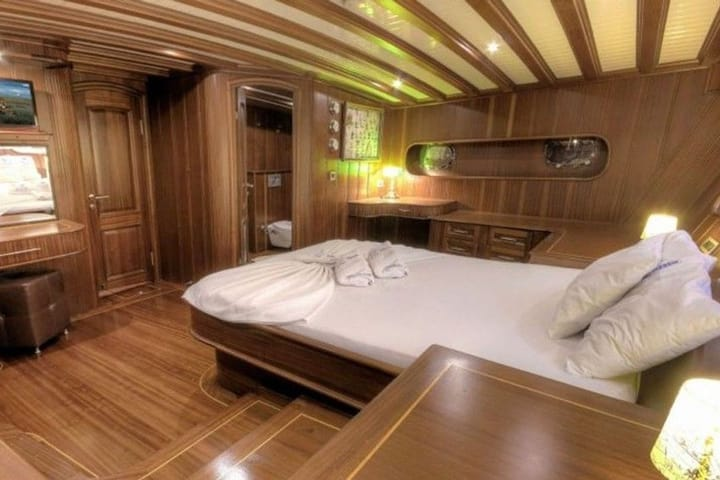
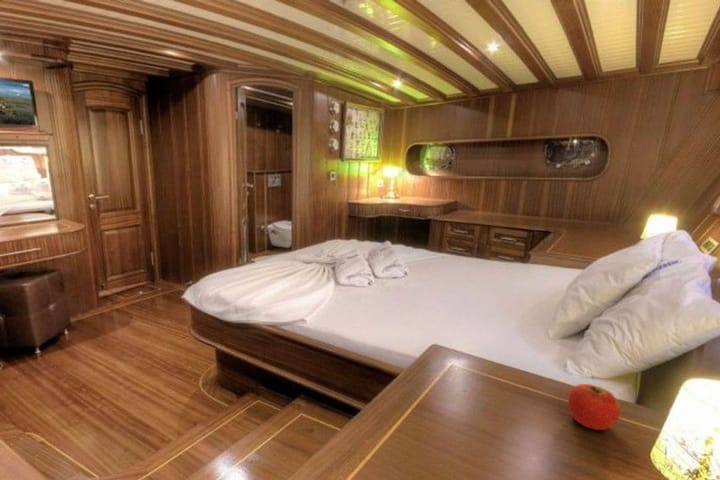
+ apple (592, 403)
